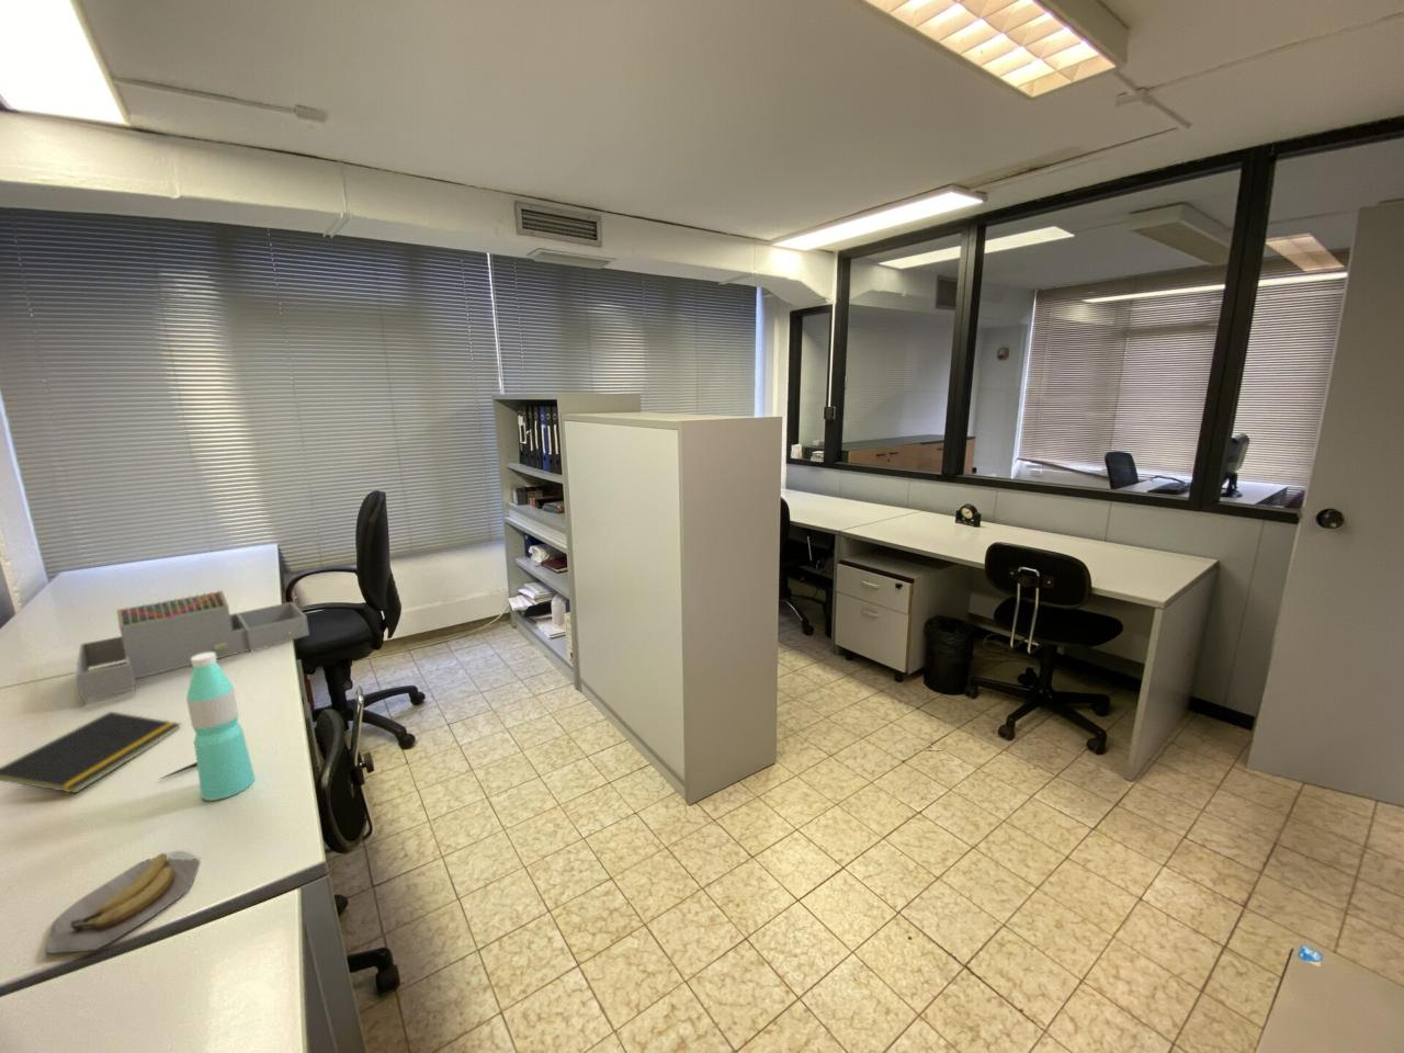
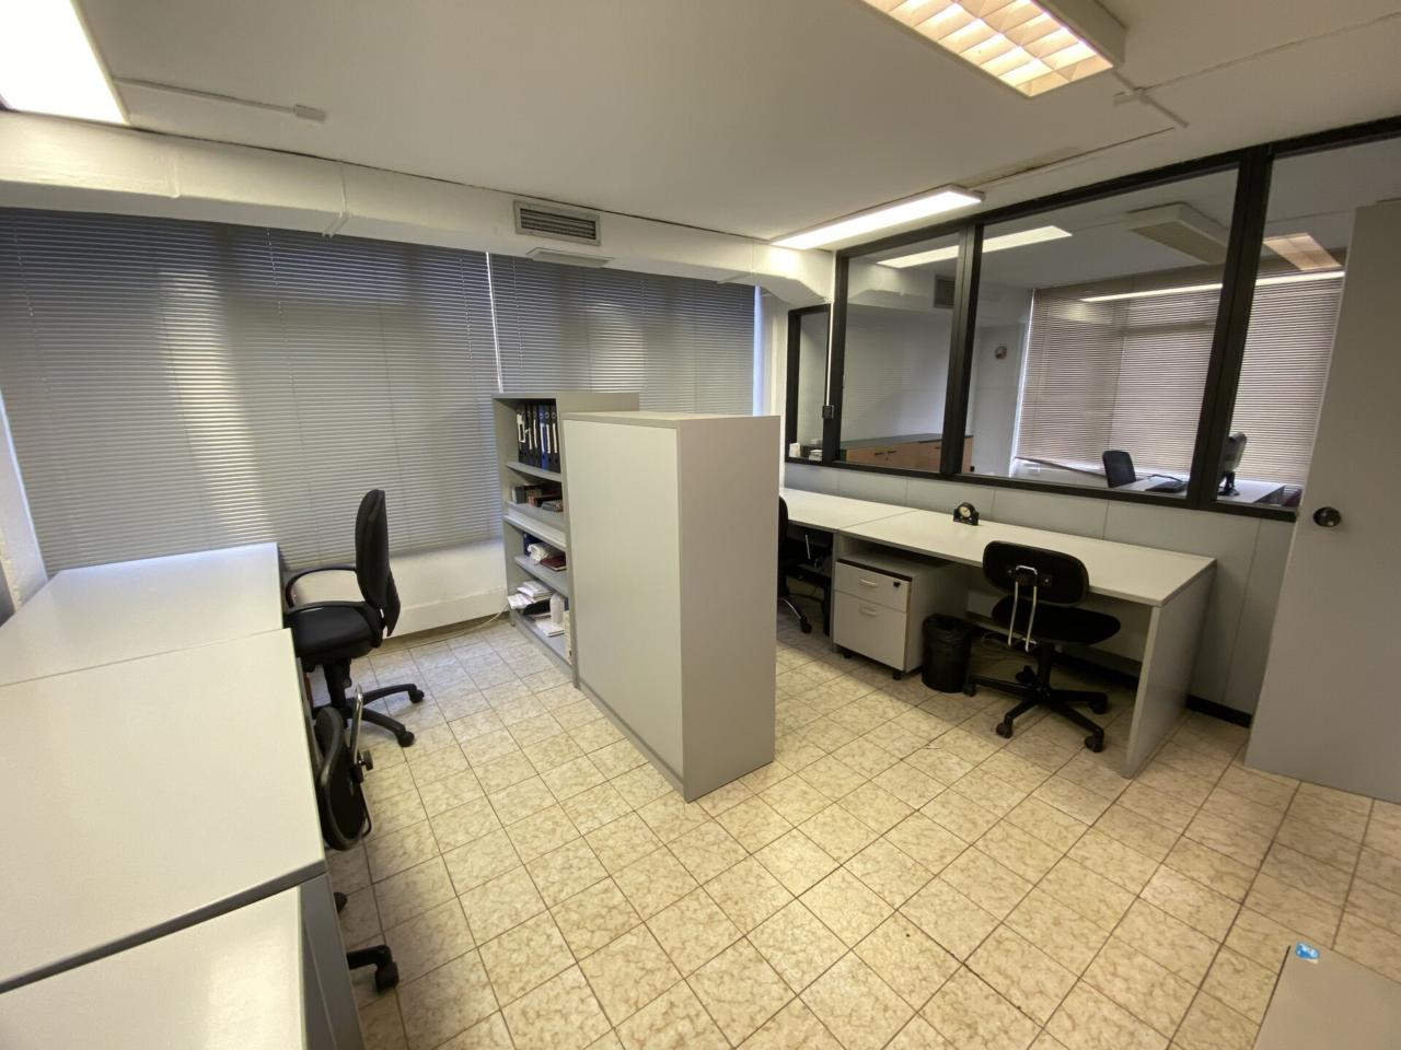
- water bottle (216, 722)
- notepad (94, 748)
- pen (197, 762)
- architectural model (200, 626)
- banana (127, 890)
